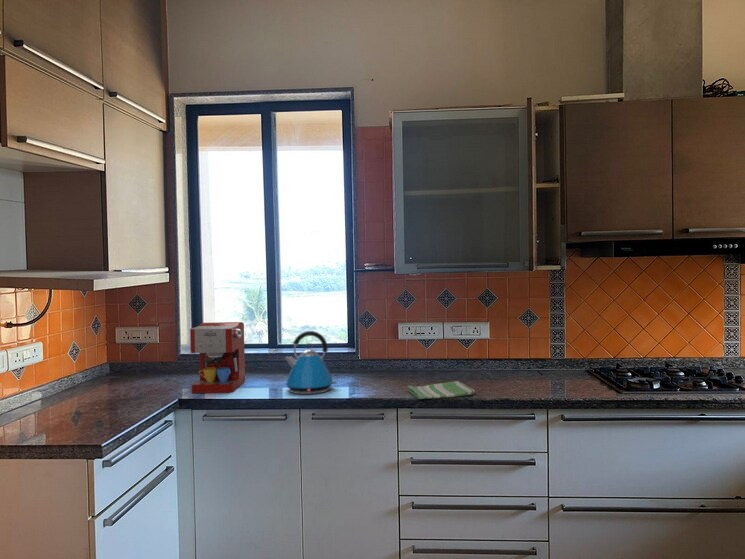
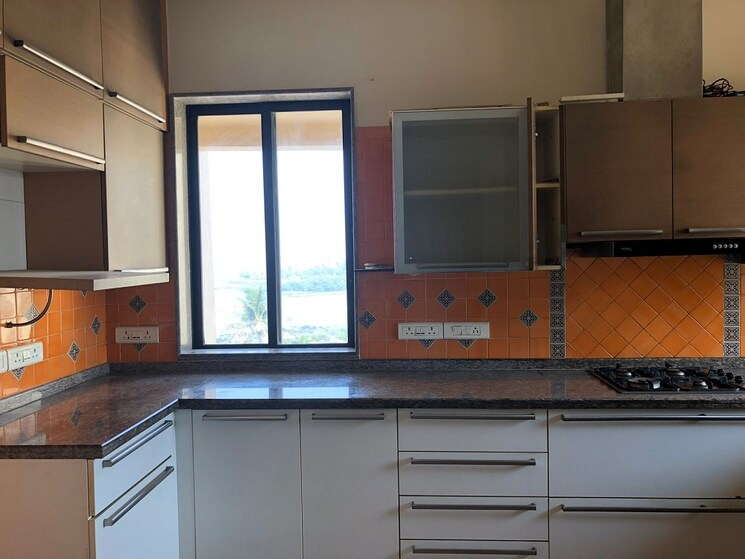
- kettle (310, 360)
- coffee maker (218, 355)
- dish towel (440, 390)
